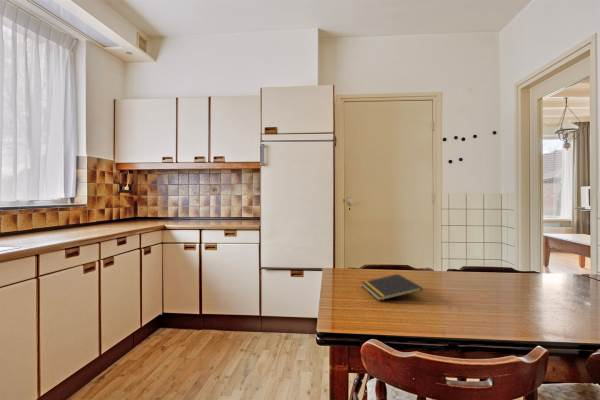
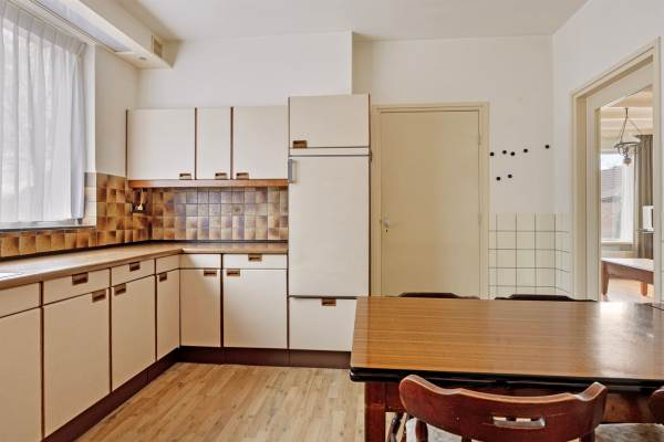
- notepad (389, 286)
